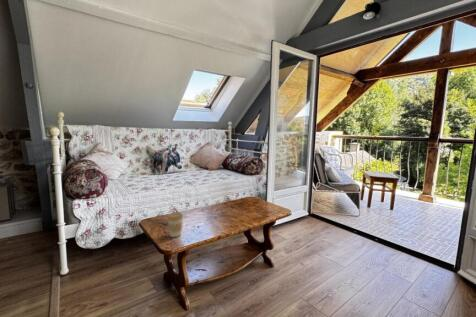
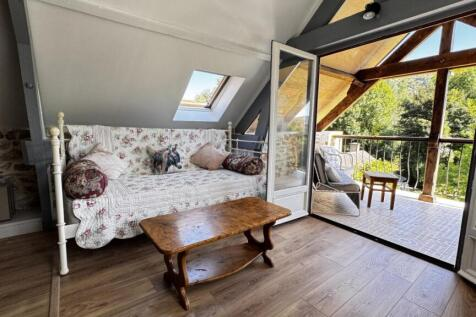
- coffee cup (175, 224)
